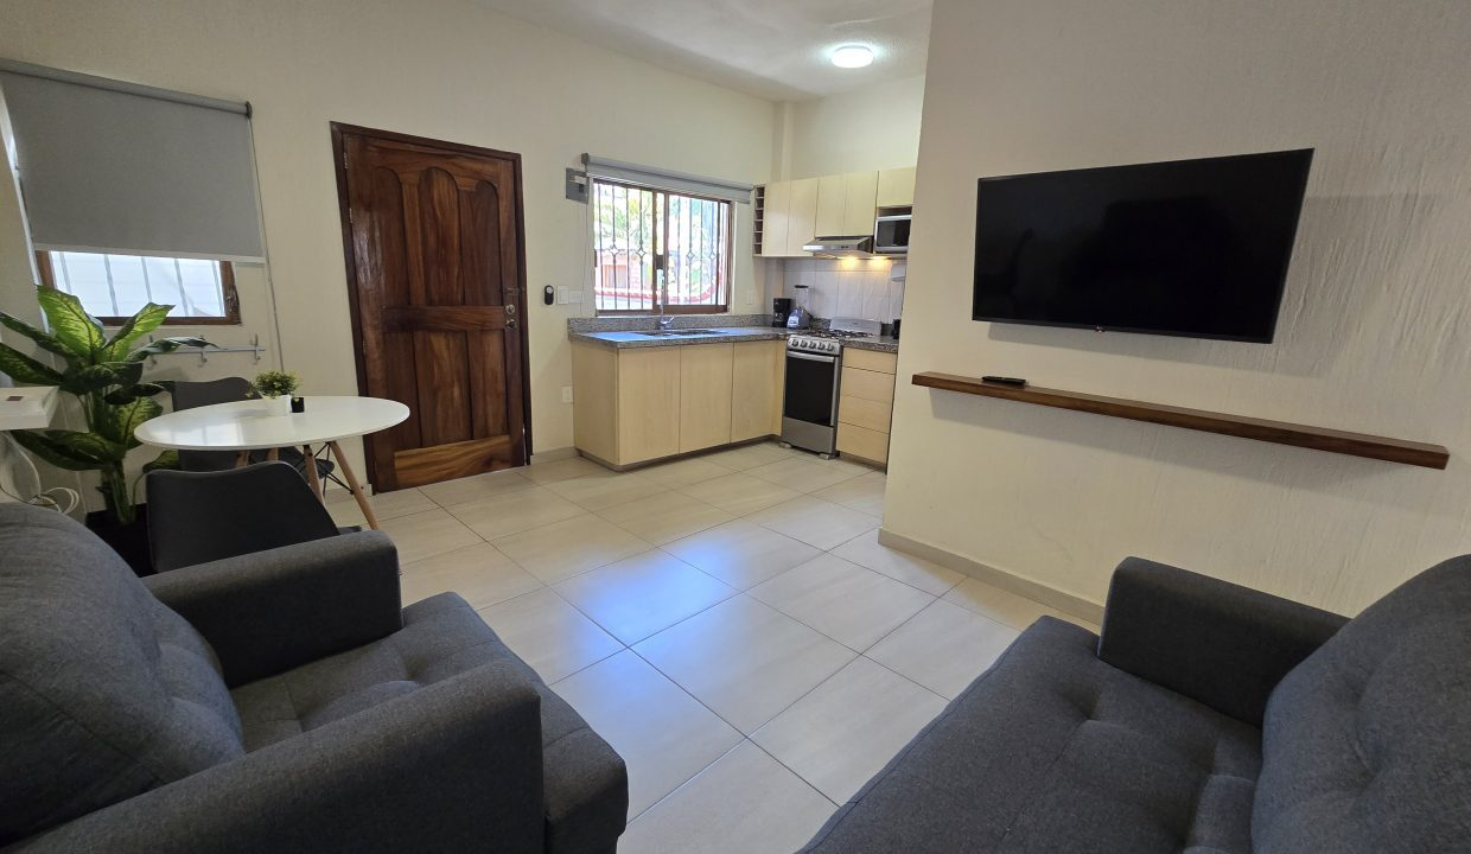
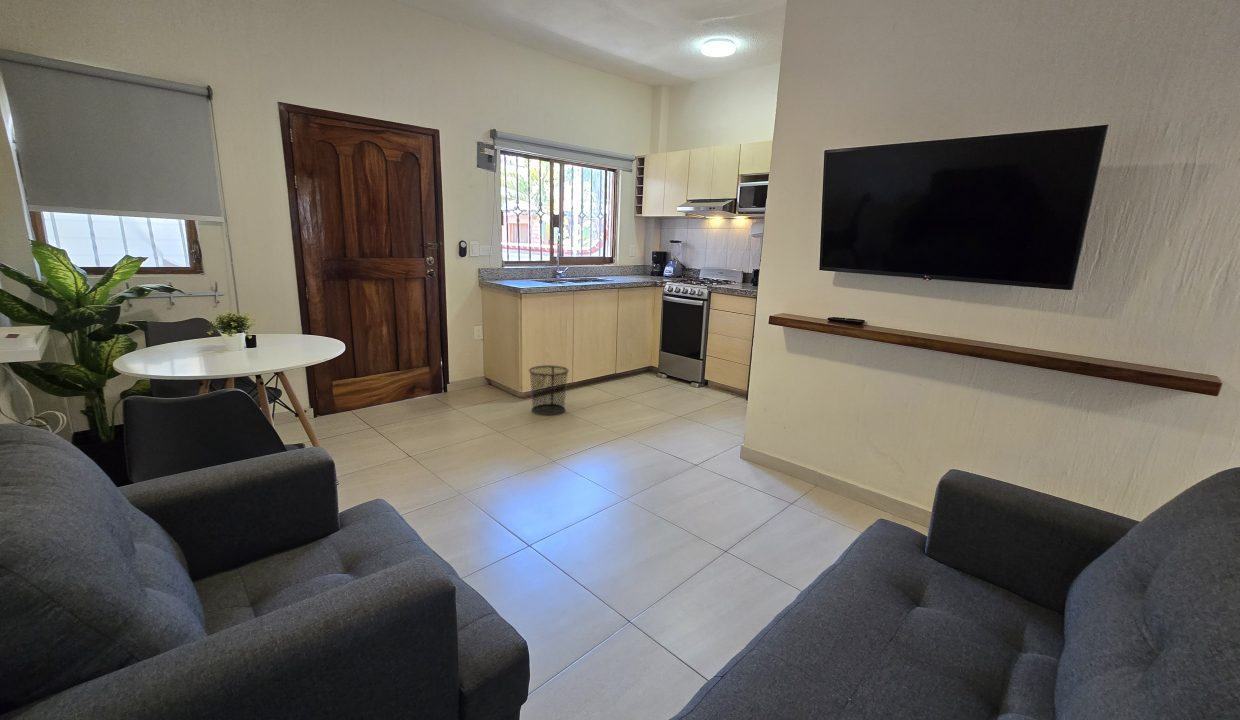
+ waste bin (548, 390)
